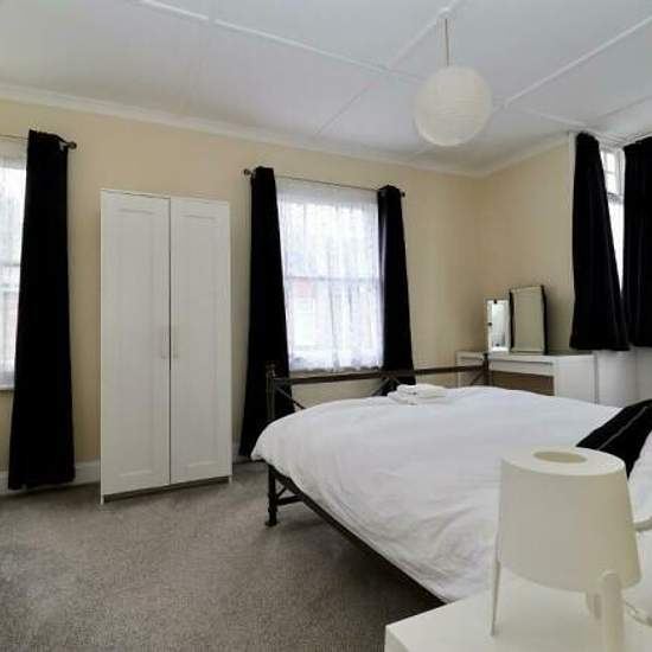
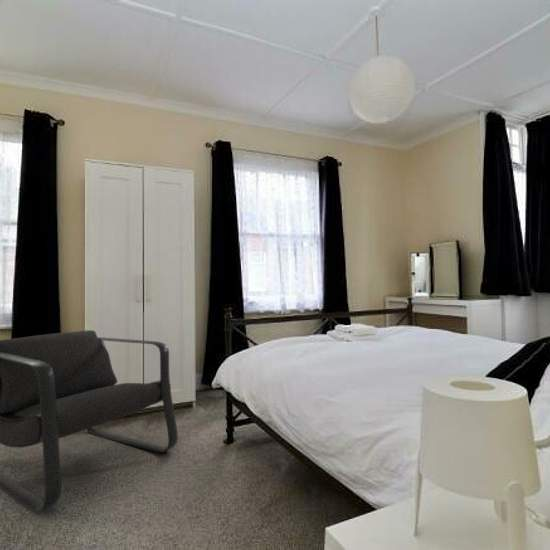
+ armchair (78, 399)
